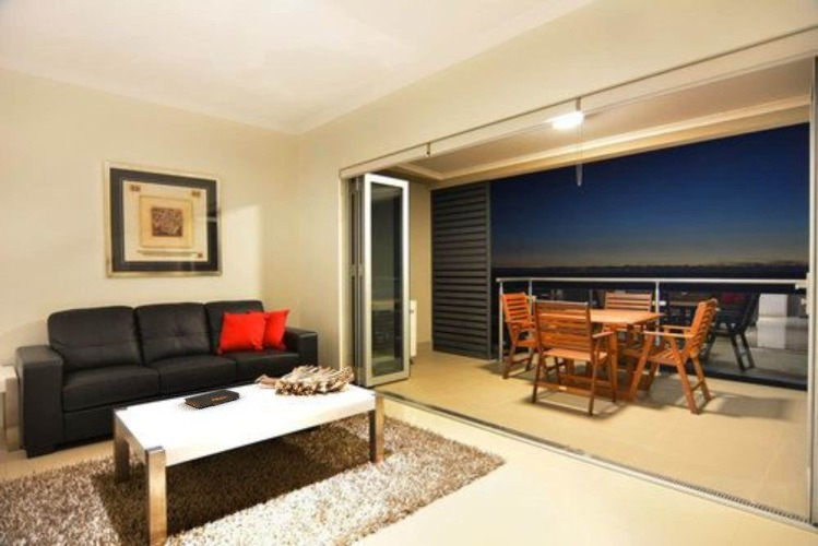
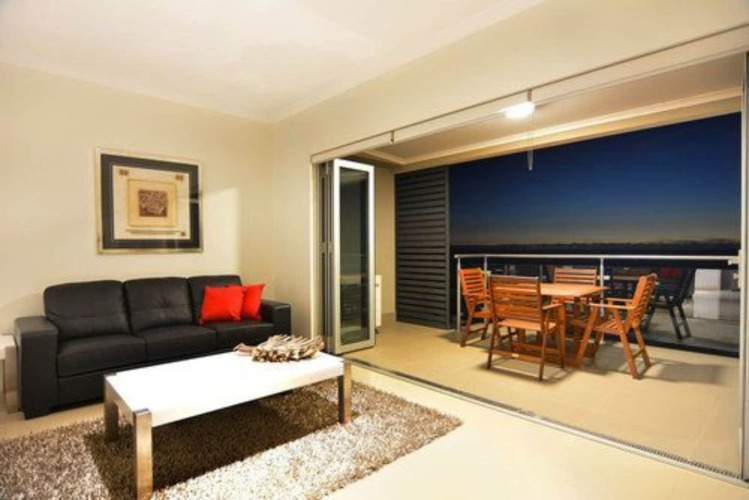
- book (212, 397)
